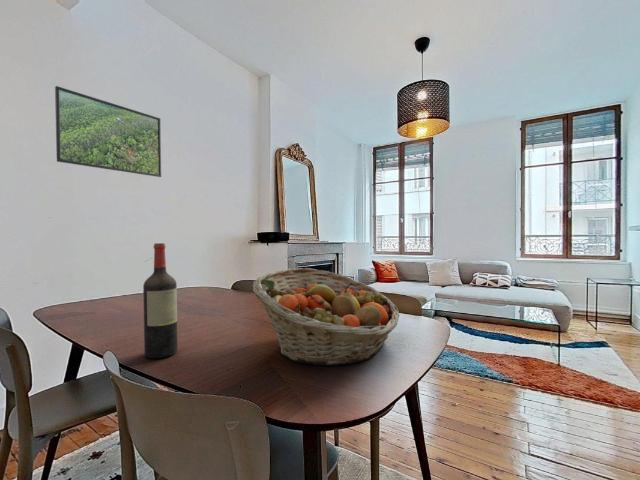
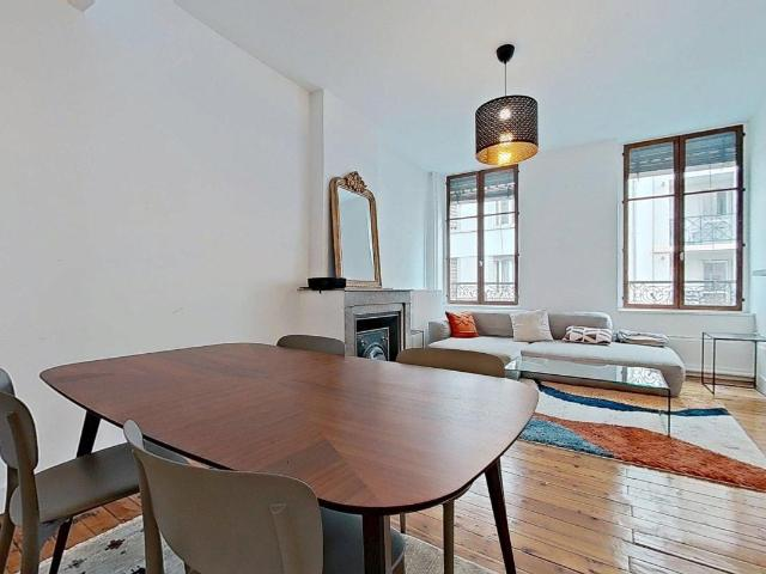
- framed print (114, 137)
- wine bottle (160, 298)
- fruit basket (329, 308)
